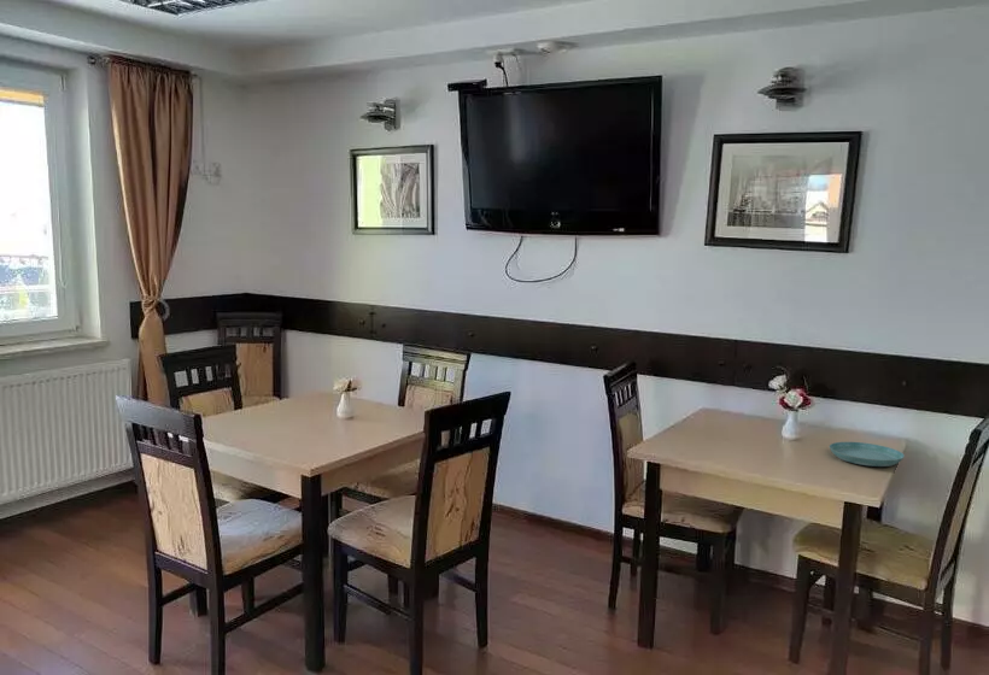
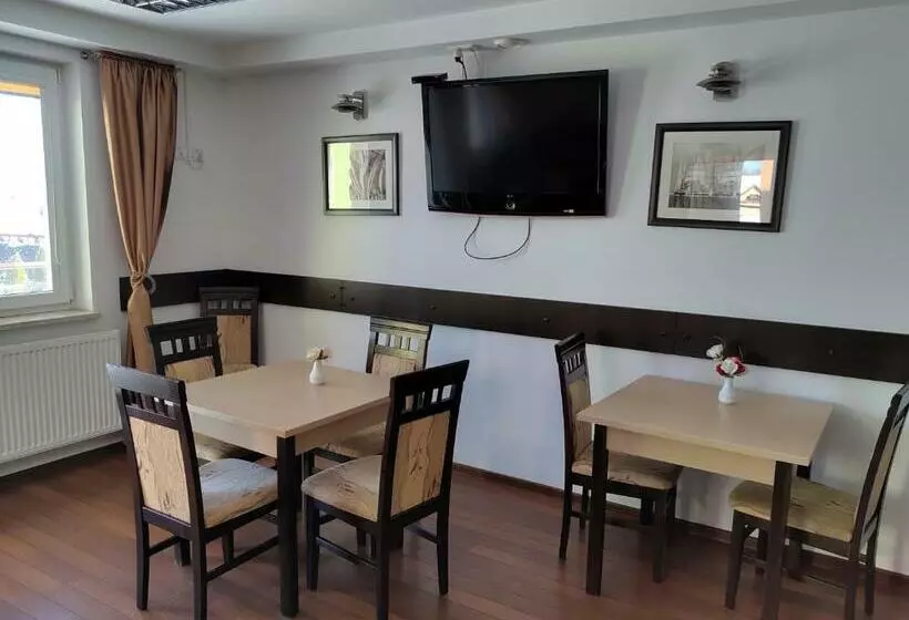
- saucer (865, 454)
